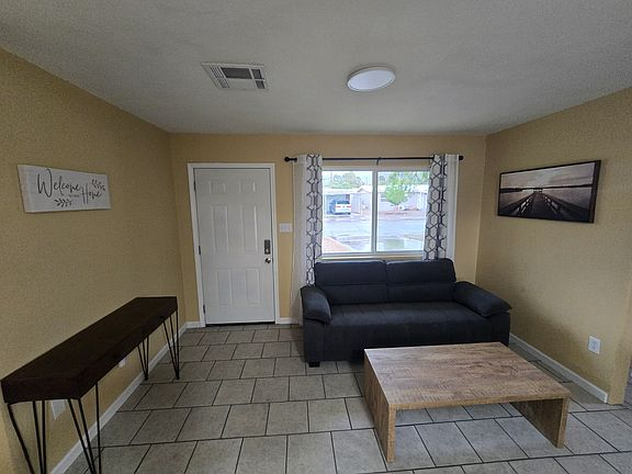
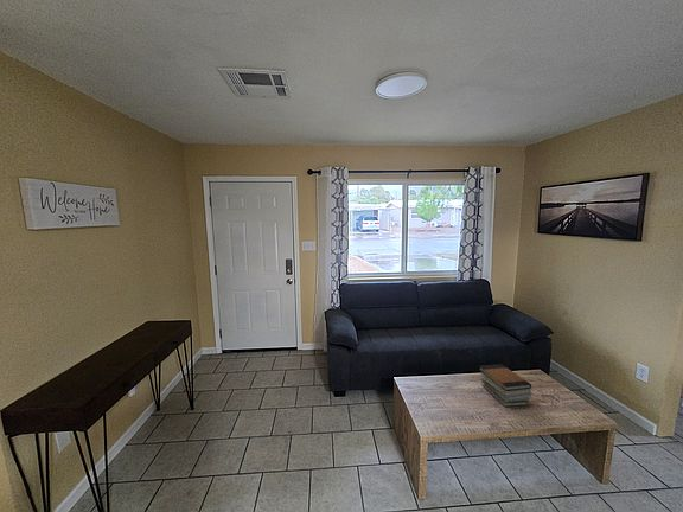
+ book stack (503, 384)
